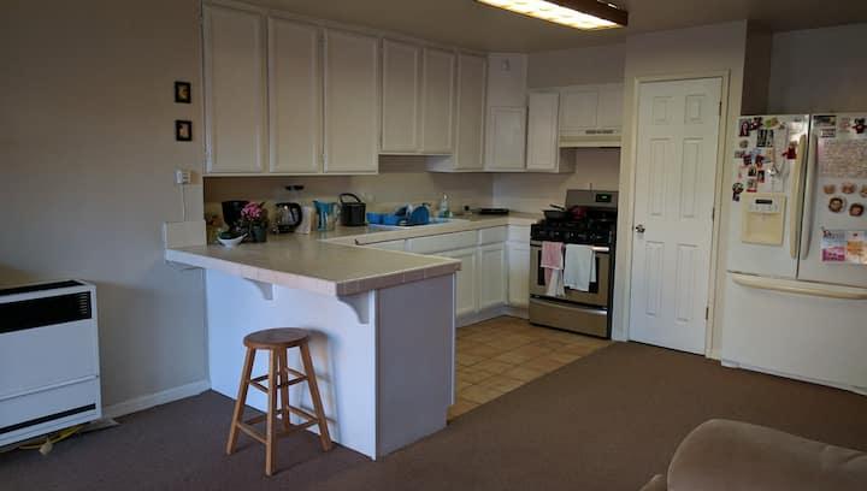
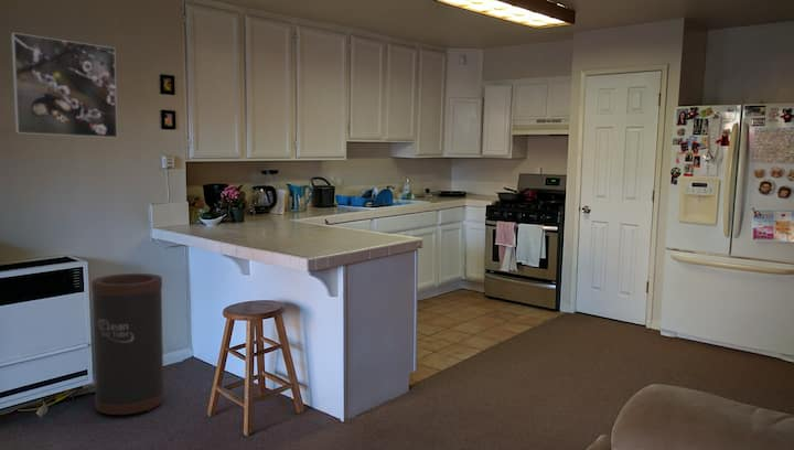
+ trash can (129, 342)
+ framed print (67, 88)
